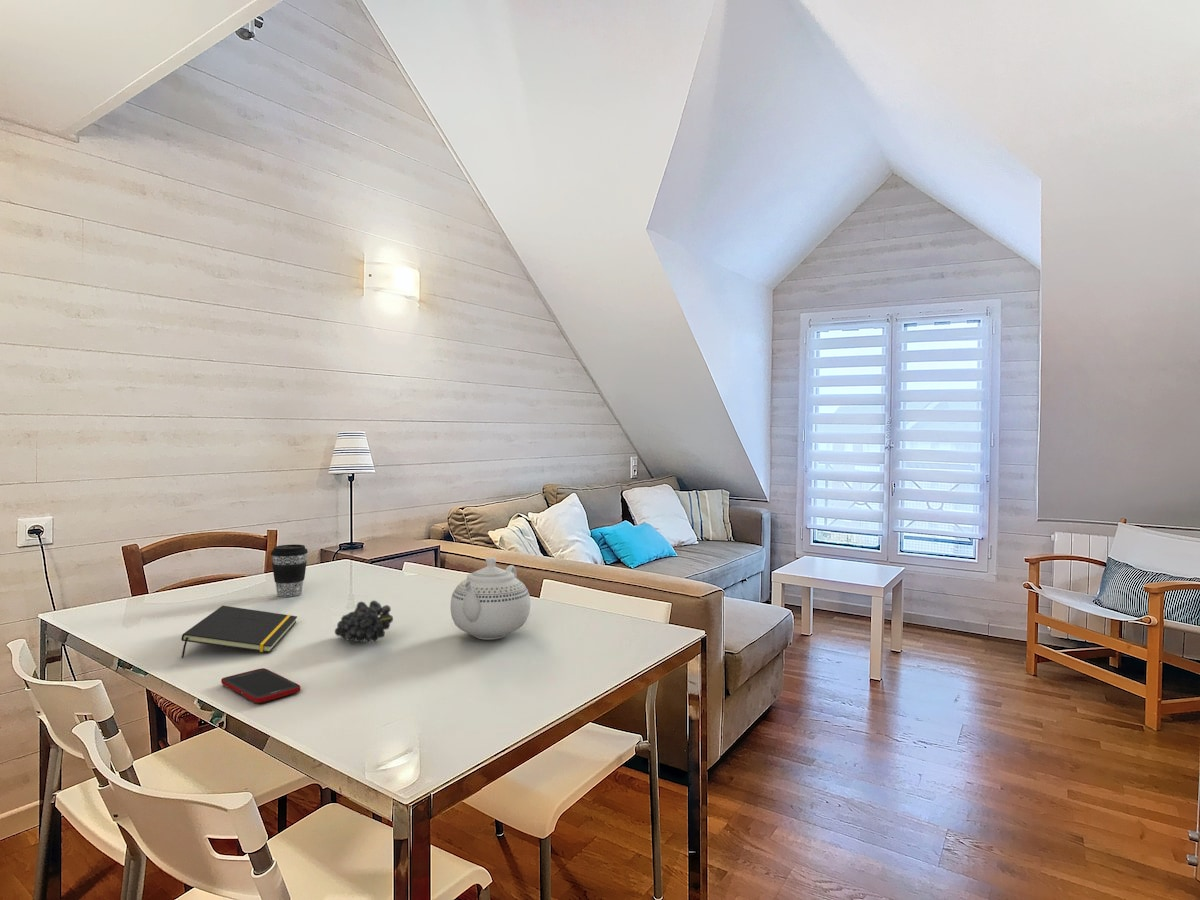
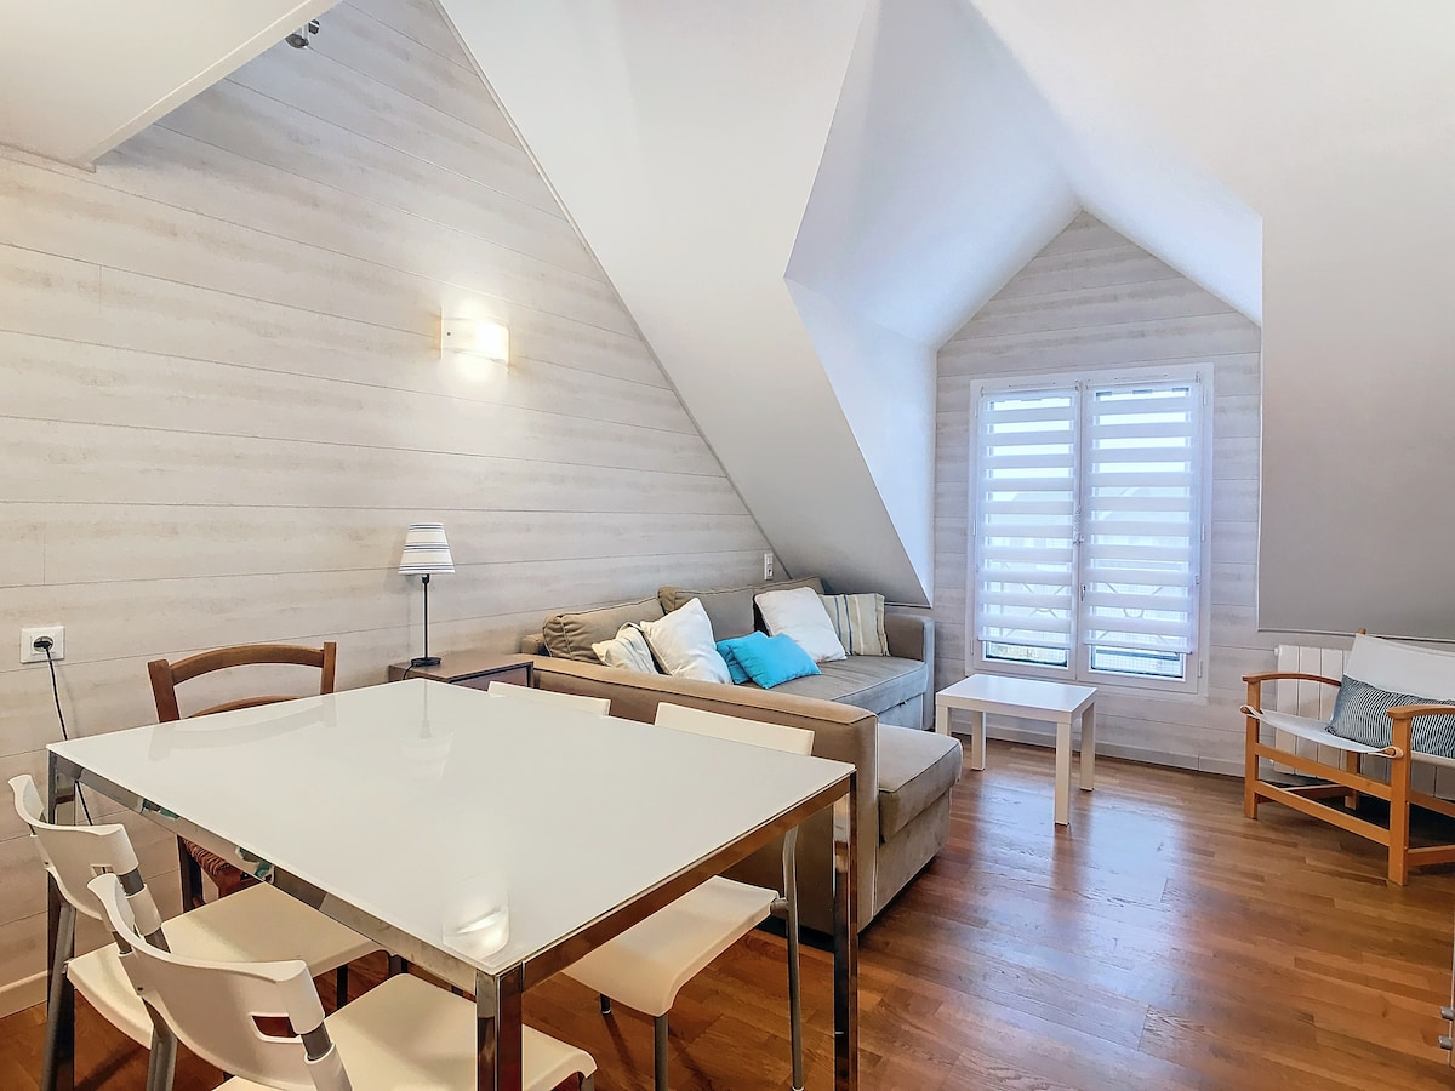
- coffee cup (289, 570)
- cell phone (260, 685)
- fruit (365, 619)
- teapot (491, 595)
- notepad (244, 627)
